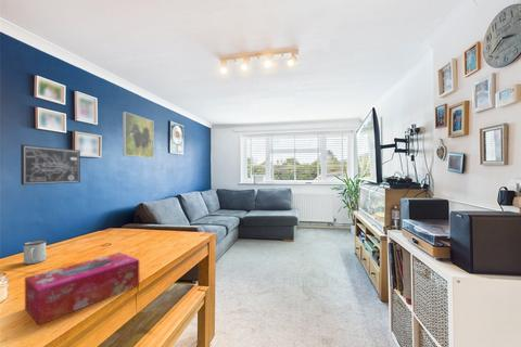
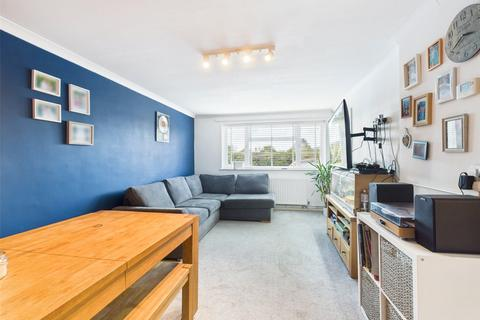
- mug (34, 253)
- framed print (139, 137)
- tissue box (87, 281)
- wall art (53, 165)
